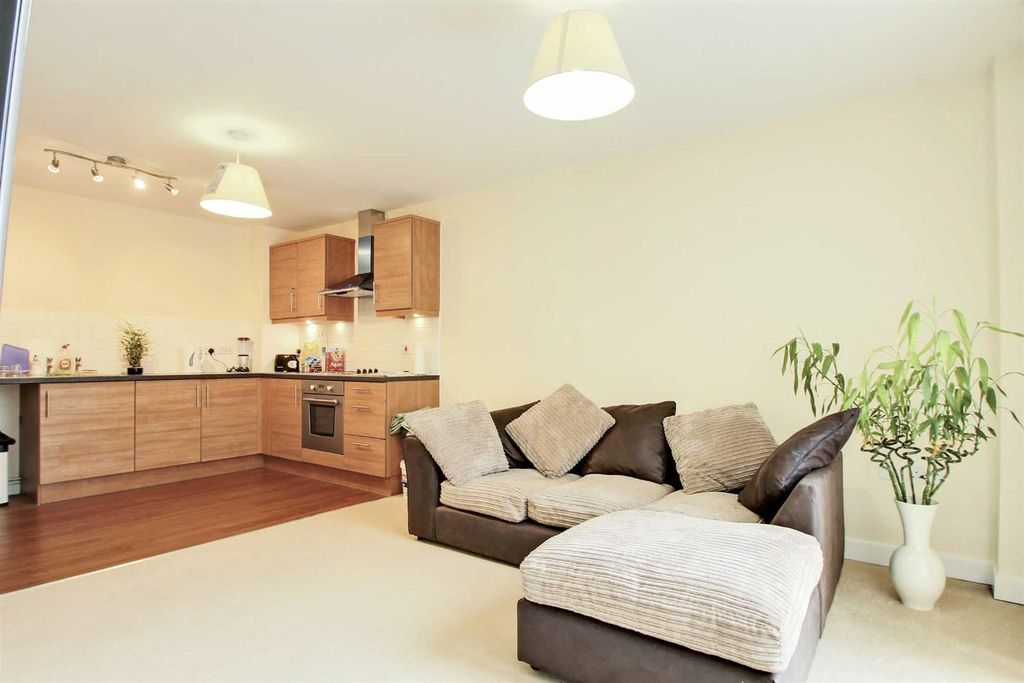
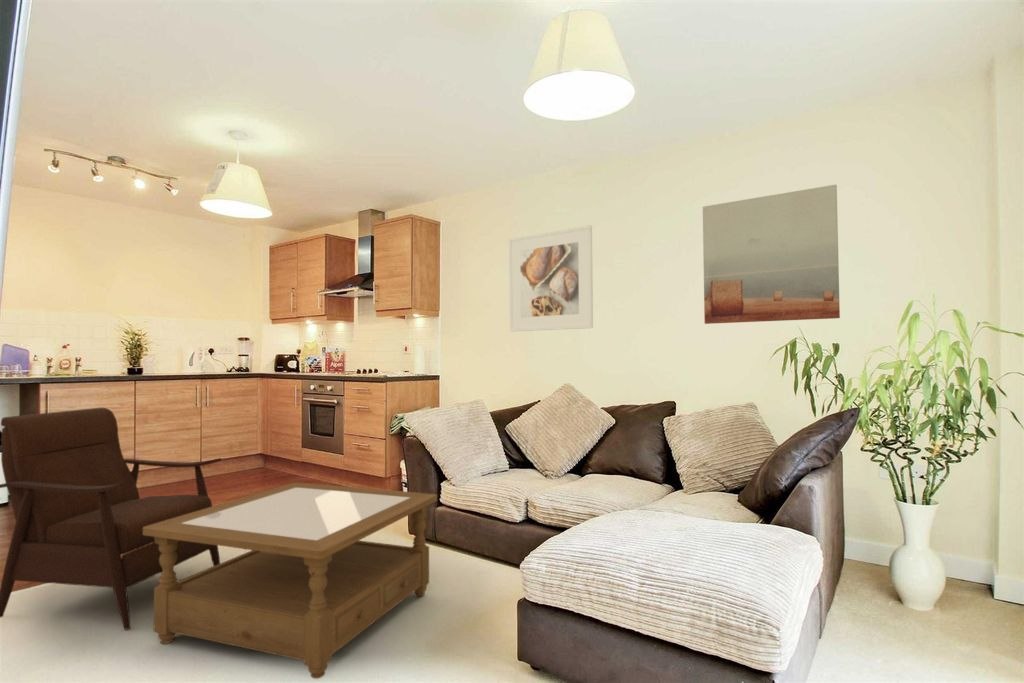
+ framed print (548, 281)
+ armchair (115, 503)
+ coffee table (304, 562)
+ wall art (766, 258)
